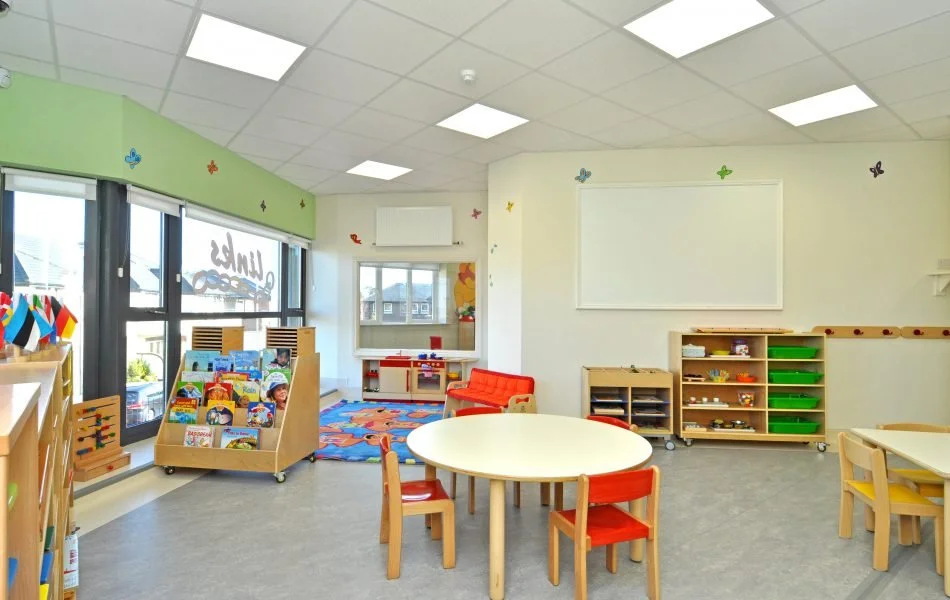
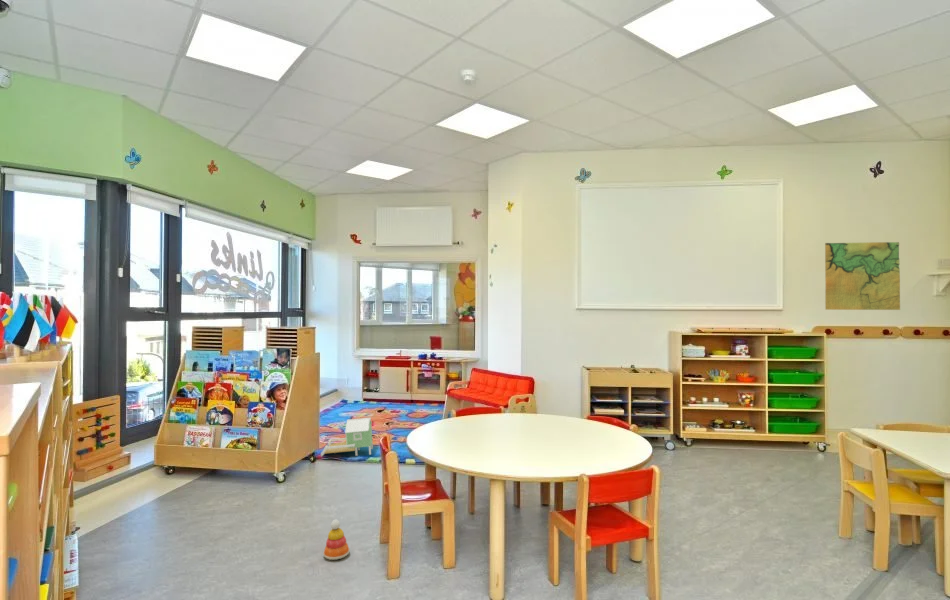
+ map (861, 276)
+ toy house (347, 435)
+ stacking toy (336, 537)
